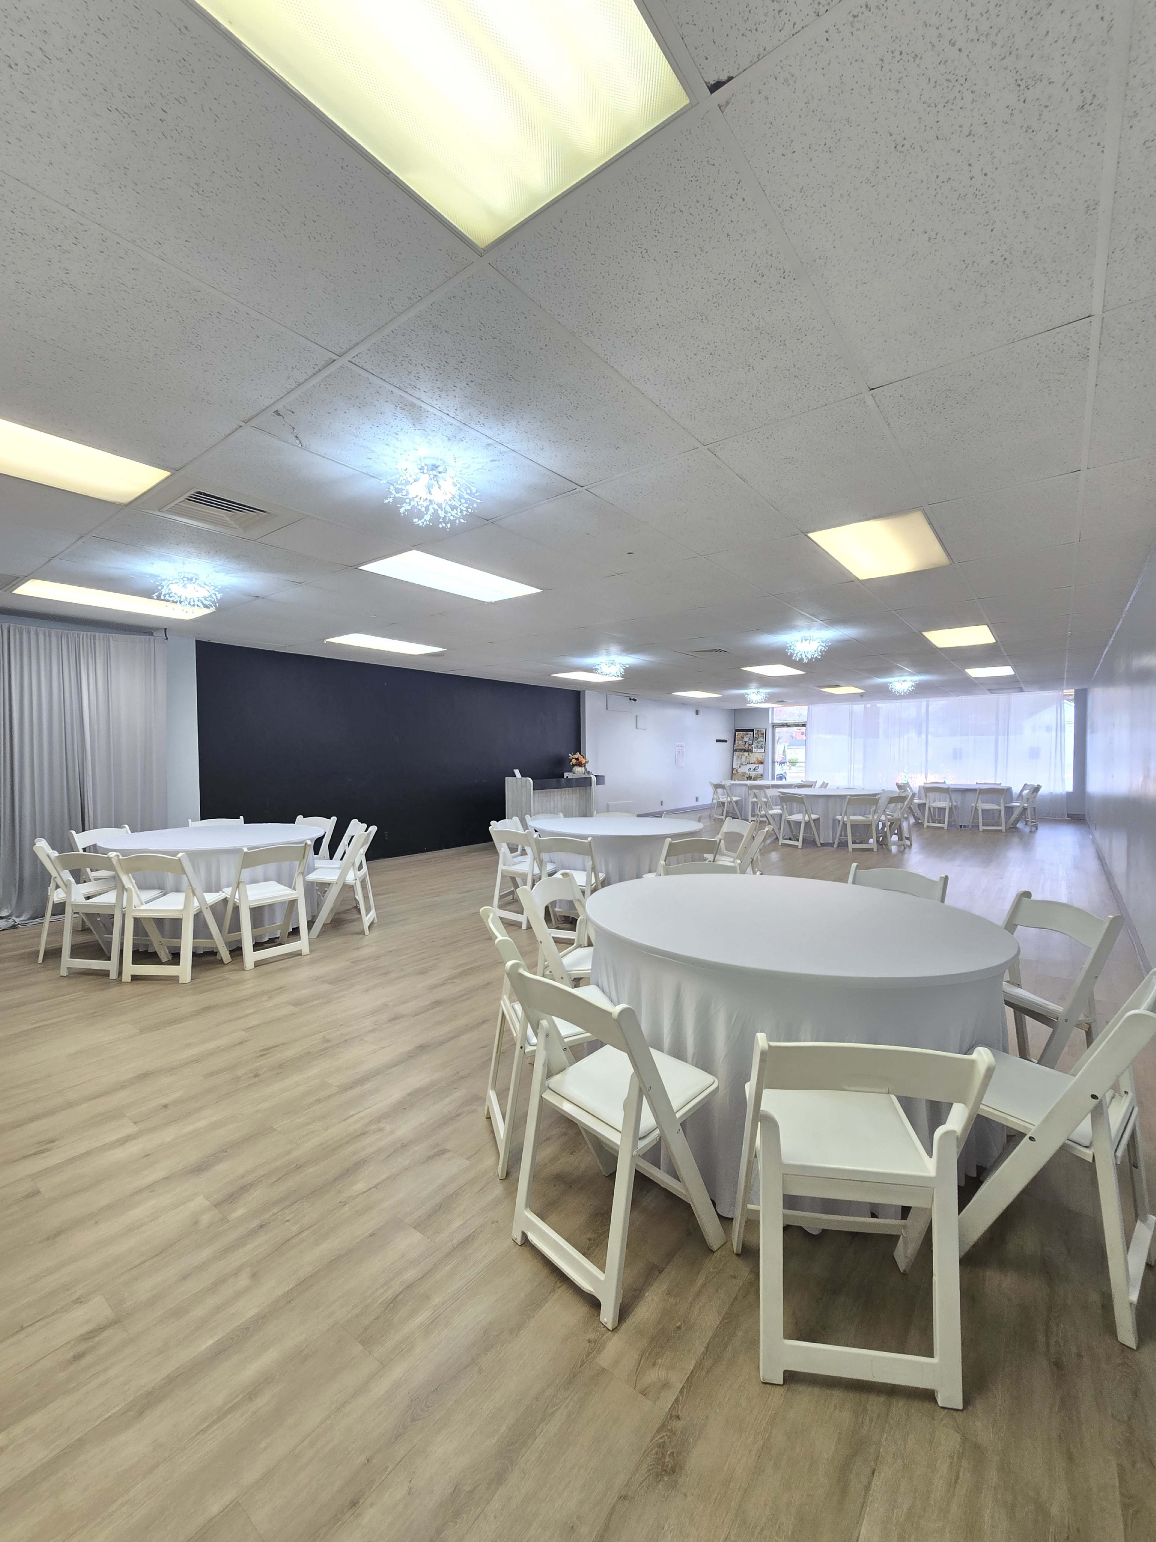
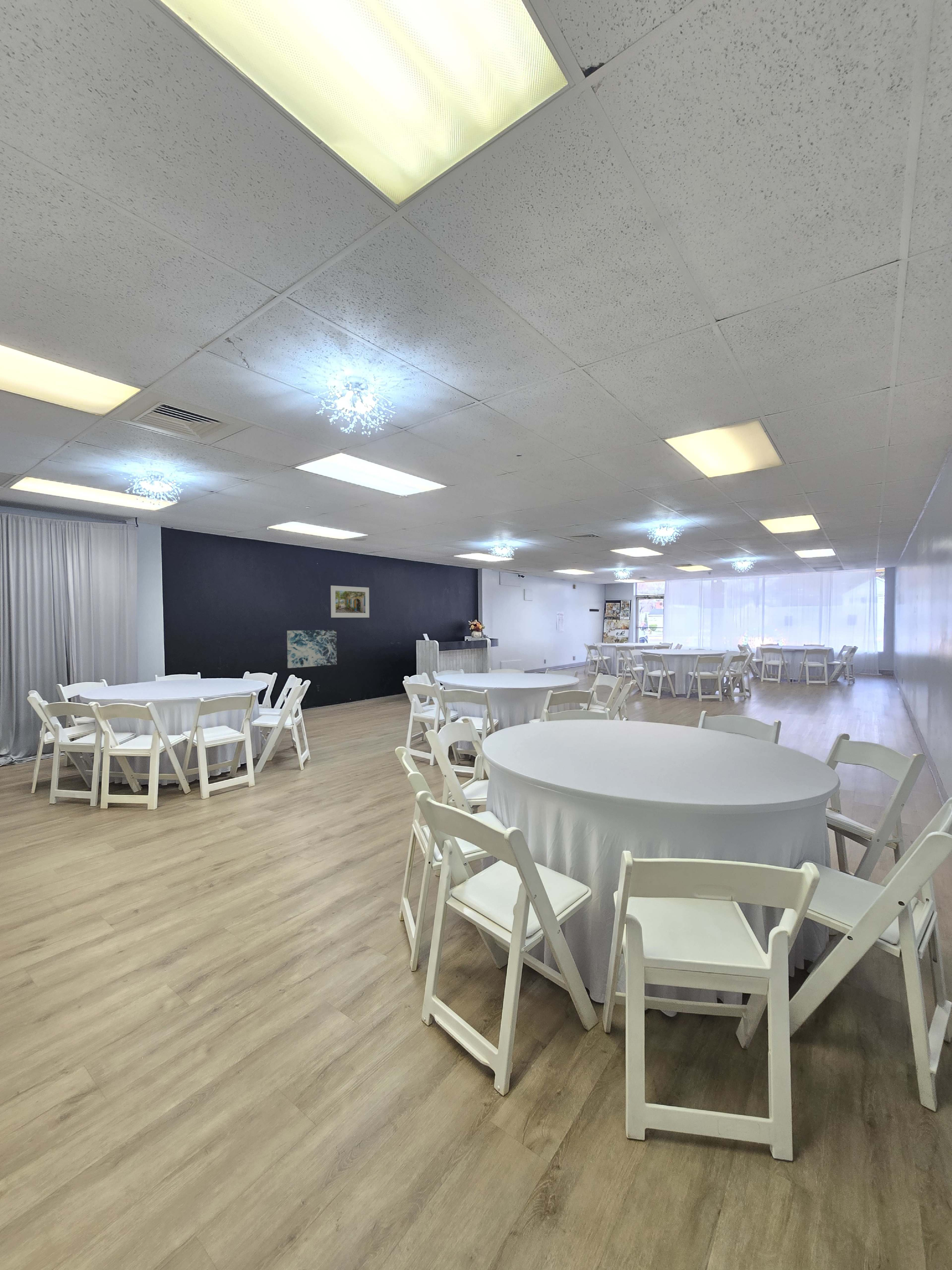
+ wall art (313, 648)
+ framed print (350, 602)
